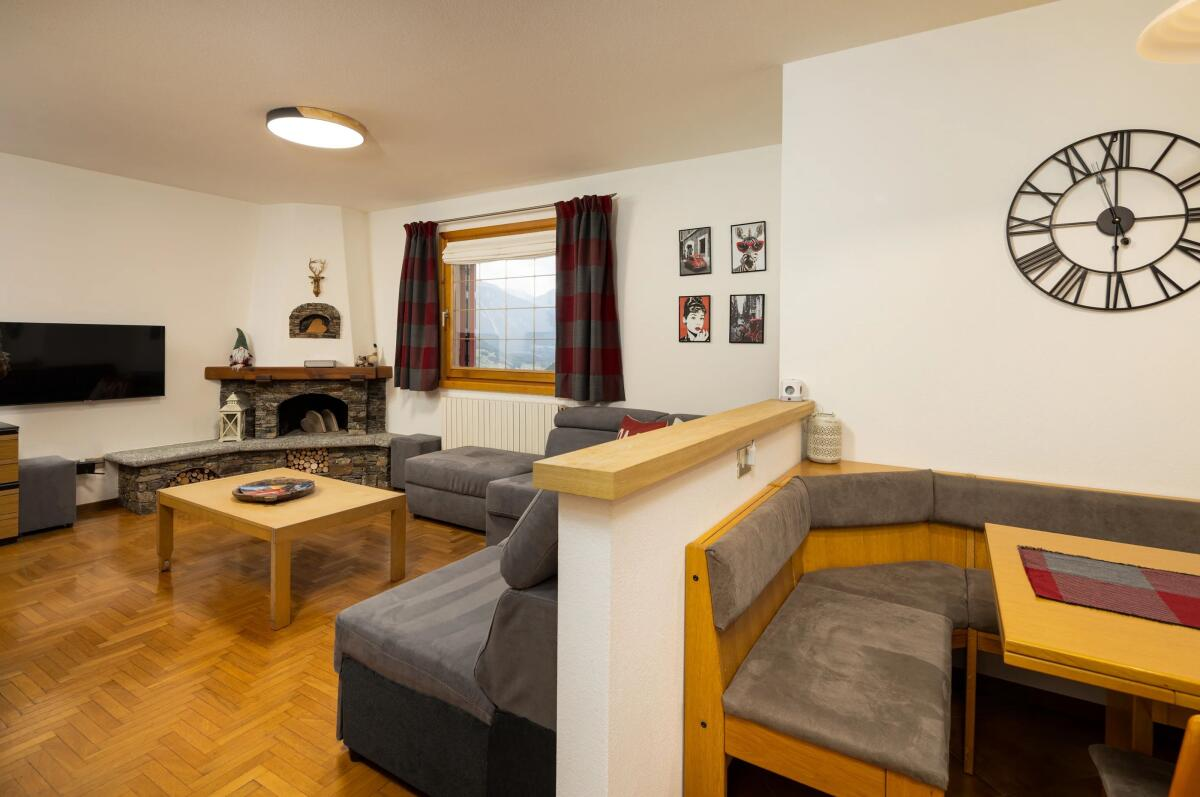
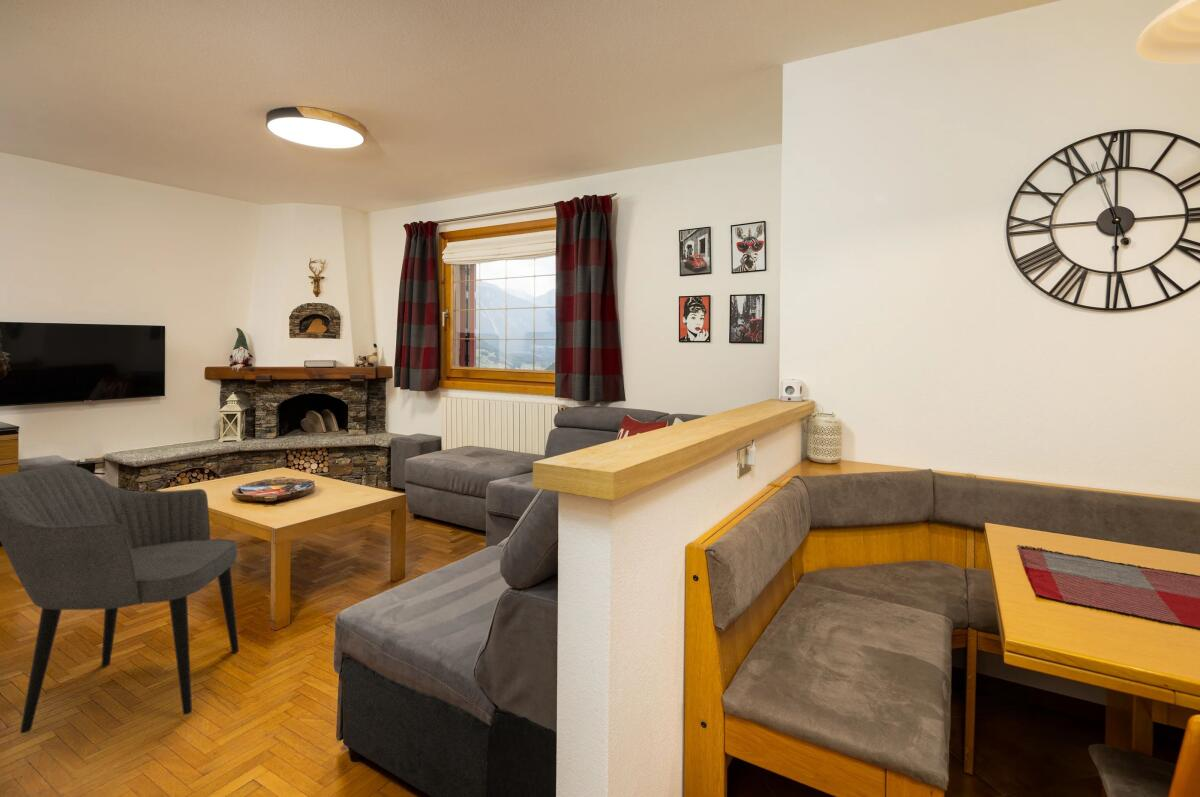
+ armchair (128, 579)
